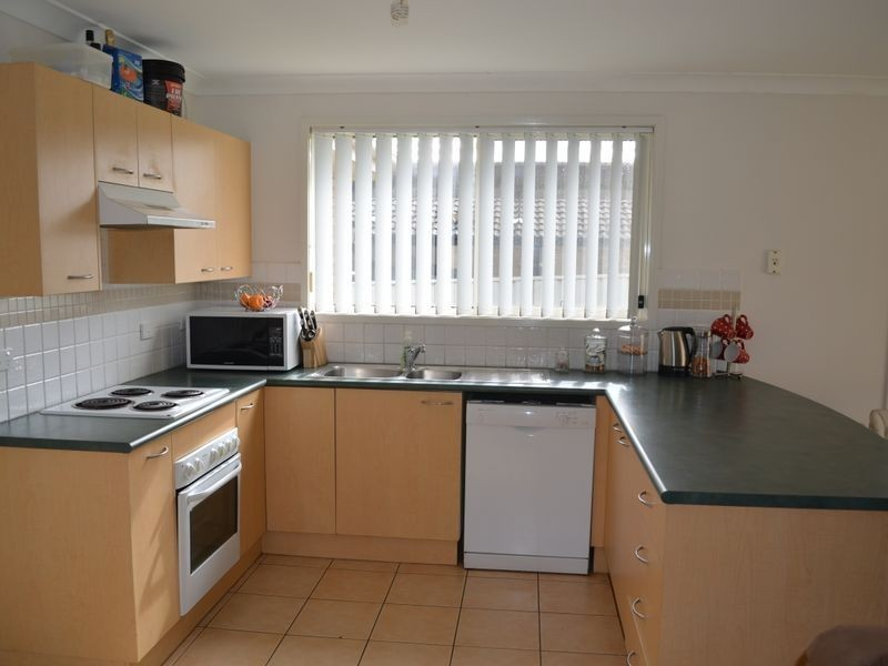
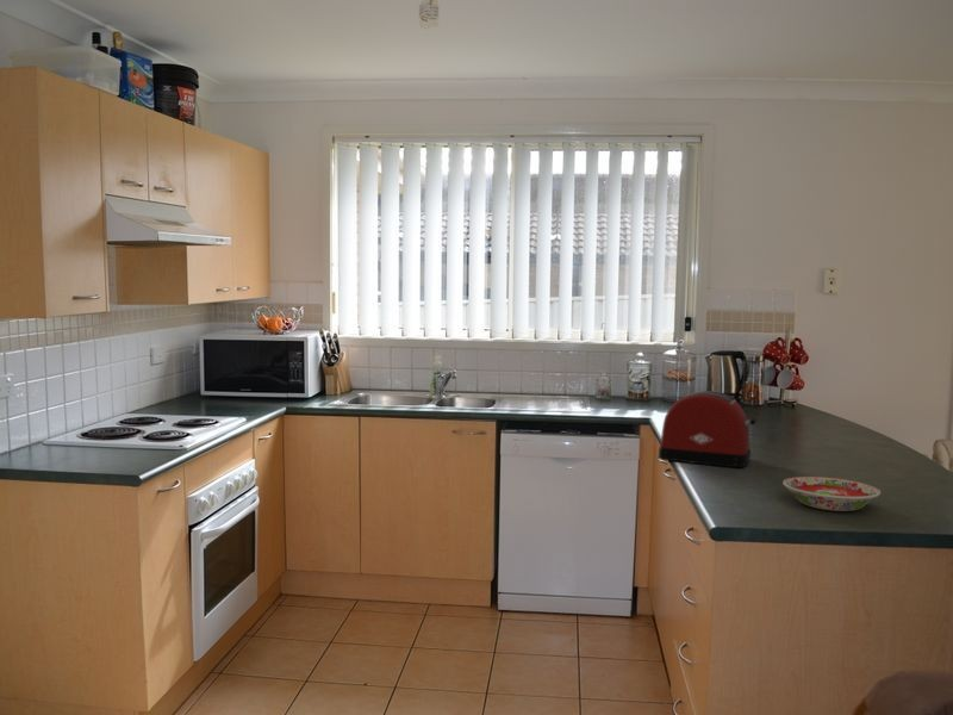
+ toaster (708, 425)
+ bowl (829, 495)
